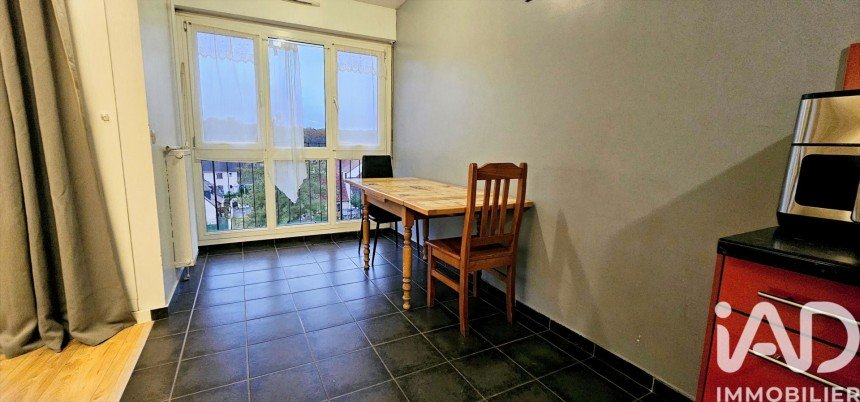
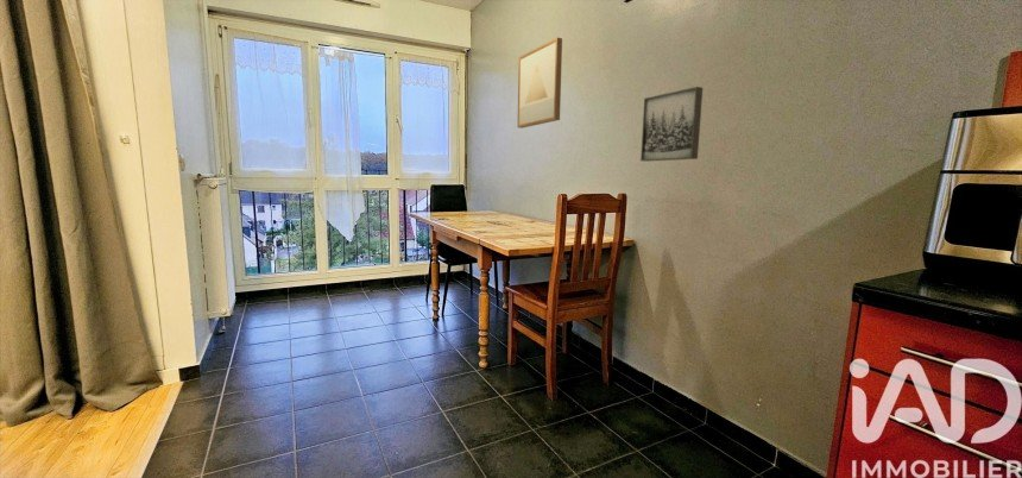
+ wall art (669, 126)
+ wall art (537, 87)
